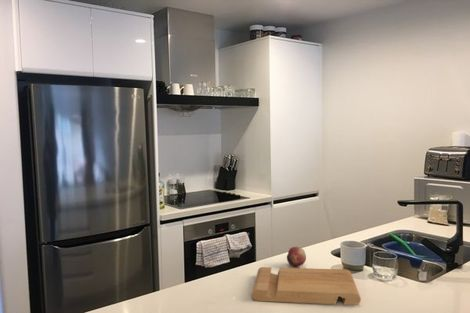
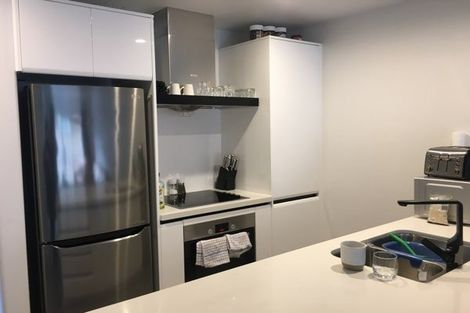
- cutting board (304, 284)
- fruit (296, 256)
